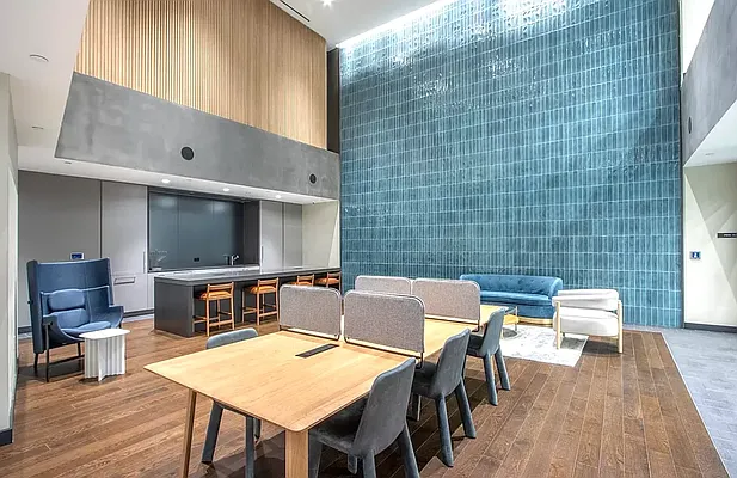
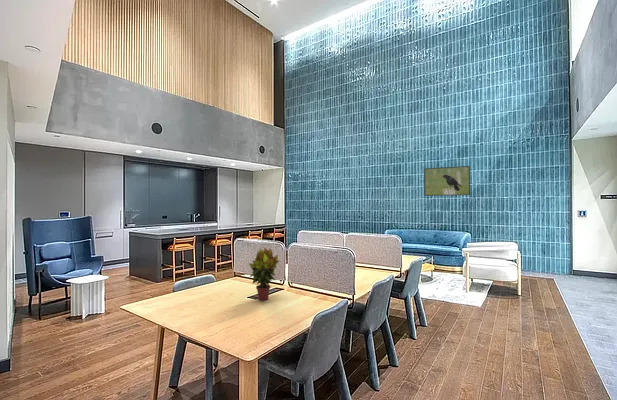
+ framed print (446, 181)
+ potted plant (263, 273)
